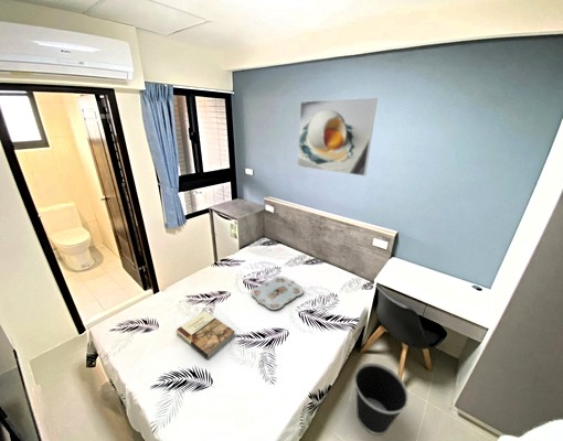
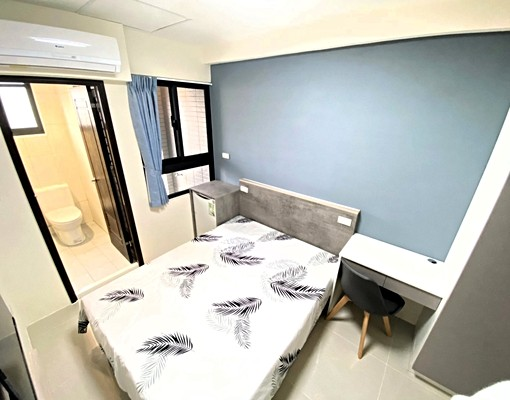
- book (205, 332)
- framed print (331, 137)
- wastebasket (376, 401)
- serving tray (277, 291)
